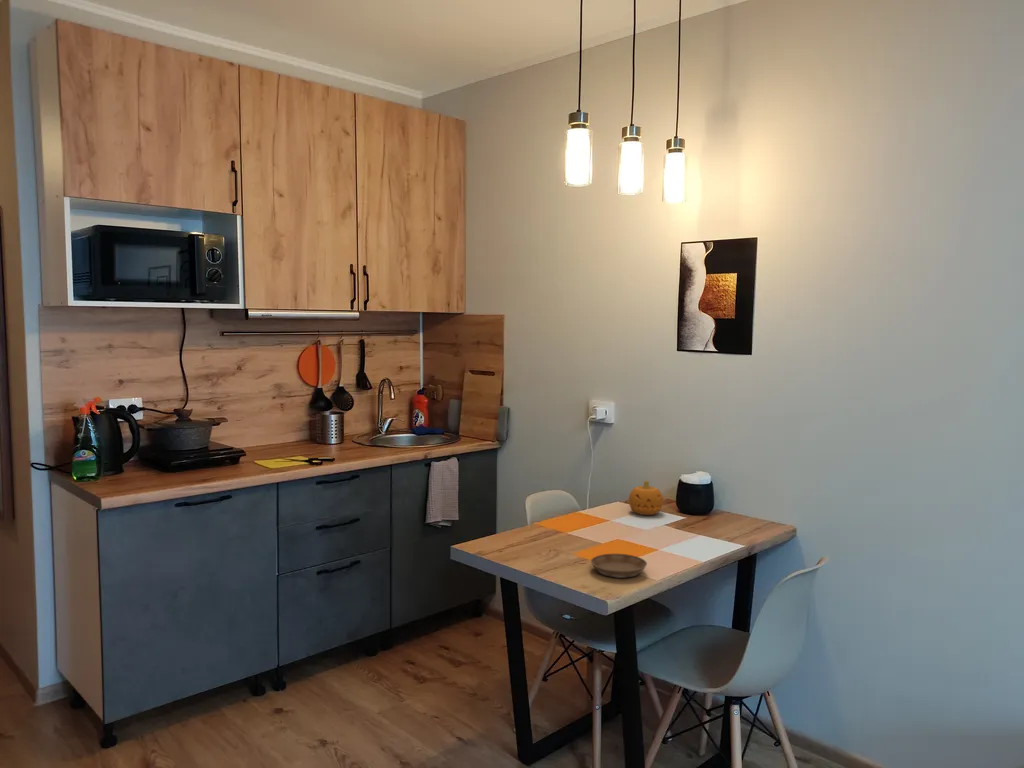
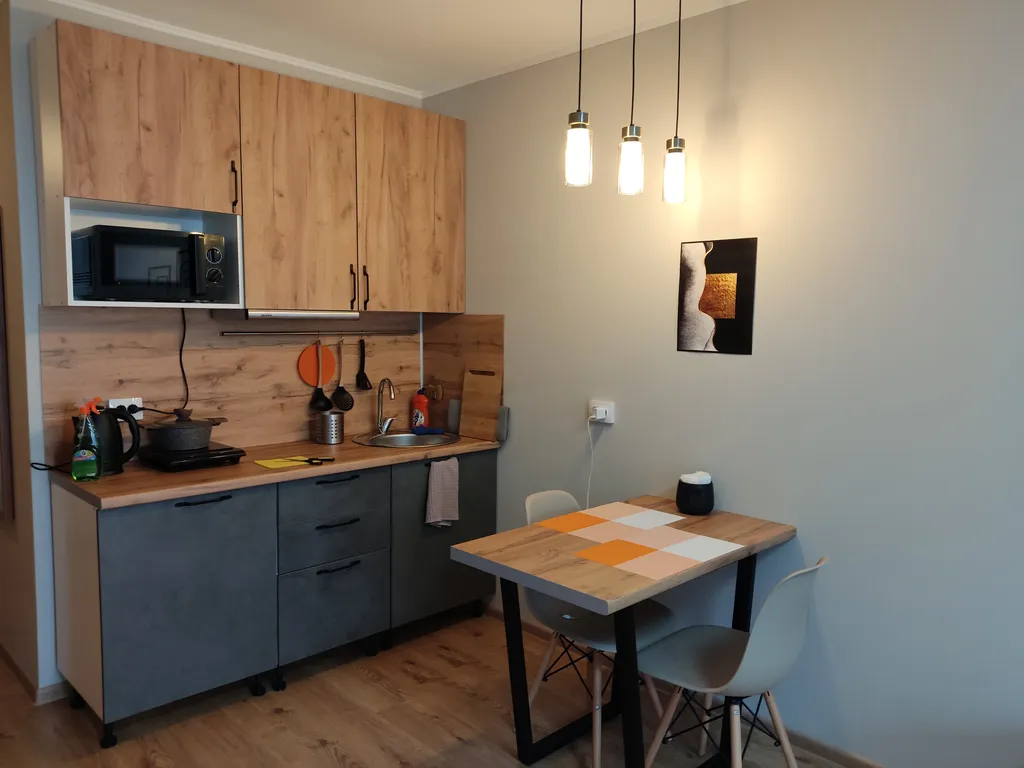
- saucer (618, 566)
- fruit (646, 496)
